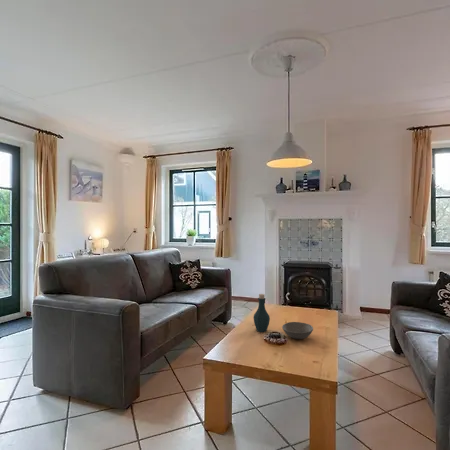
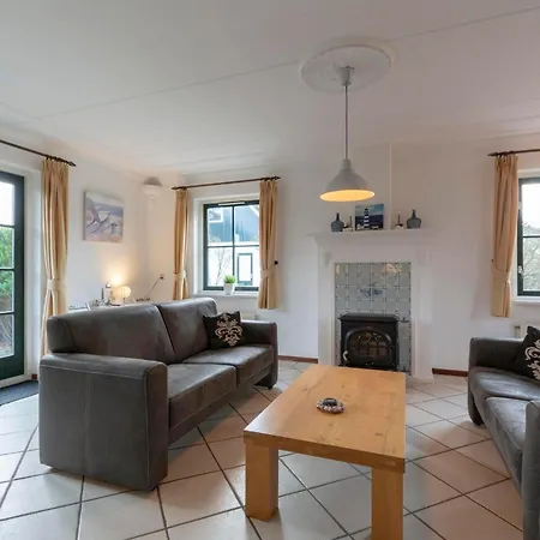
- bottle (261, 312)
- soup bowl (297, 331)
